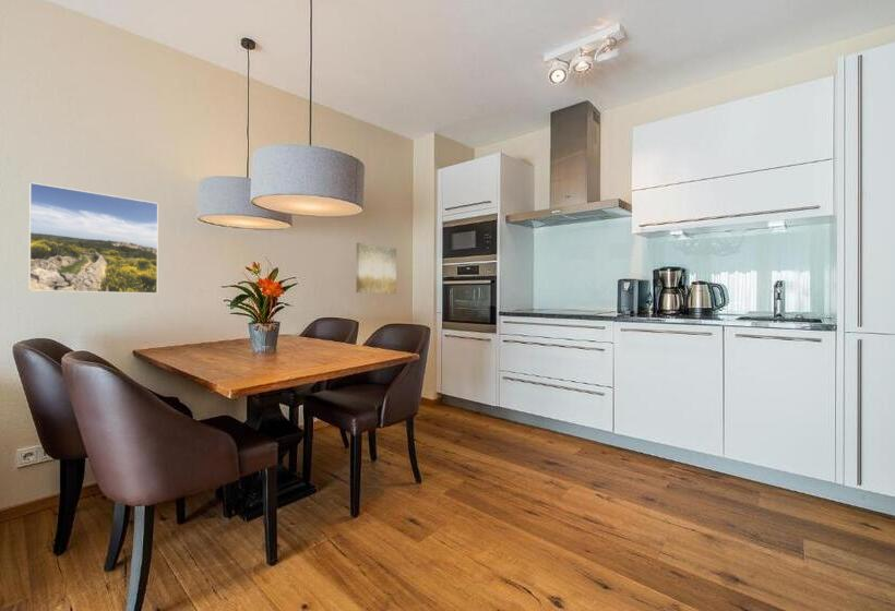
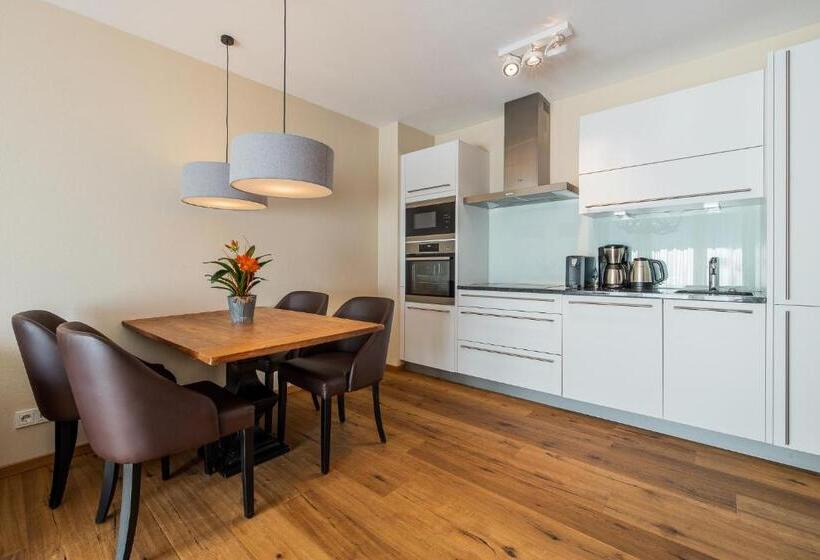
- wall art (377, 269)
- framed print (98, 242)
